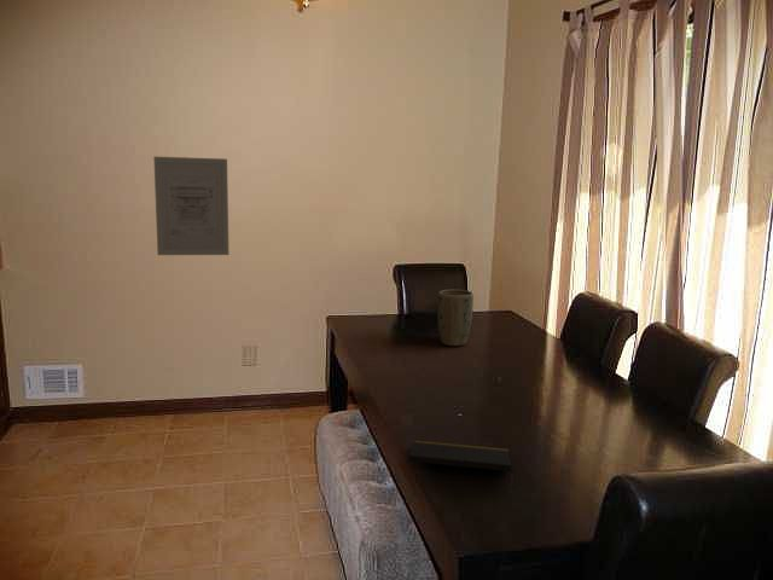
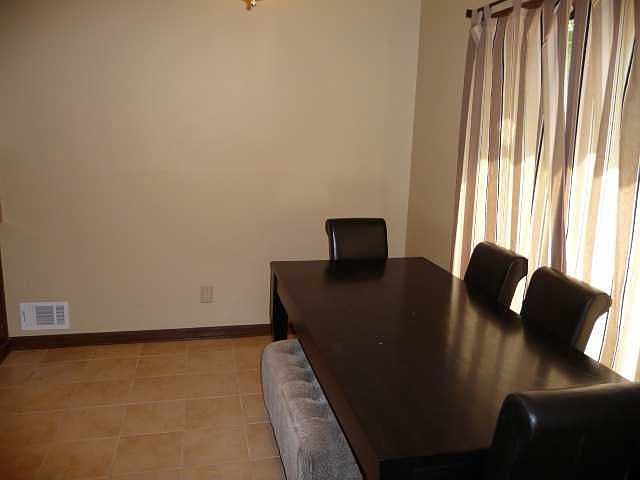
- wall art (192, 207)
- notepad (459, 454)
- plant pot (454, 318)
